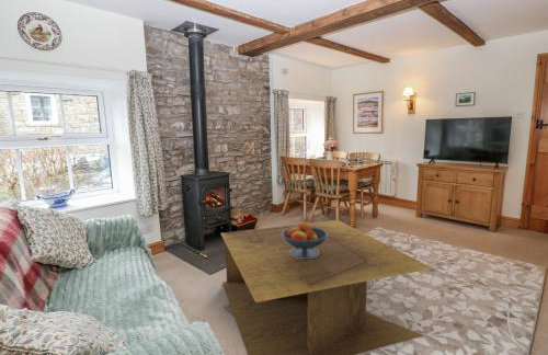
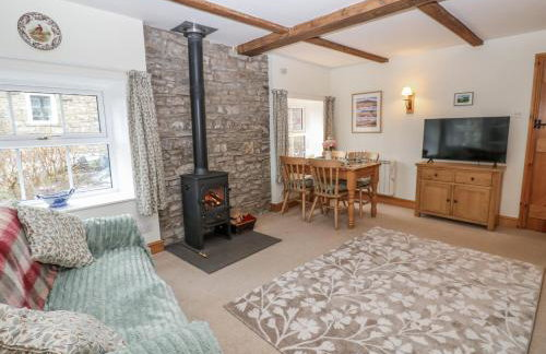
- fruit bowl (304, 239)
- coffee table (309, 276)
